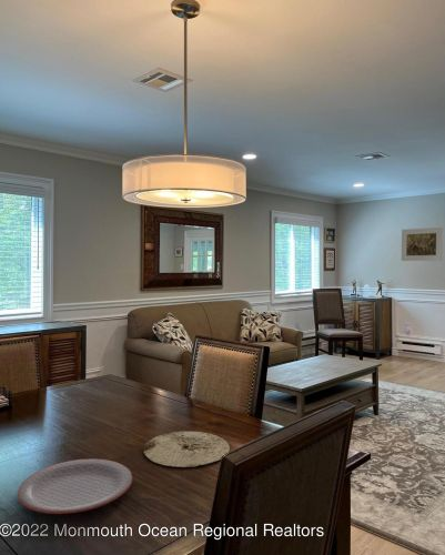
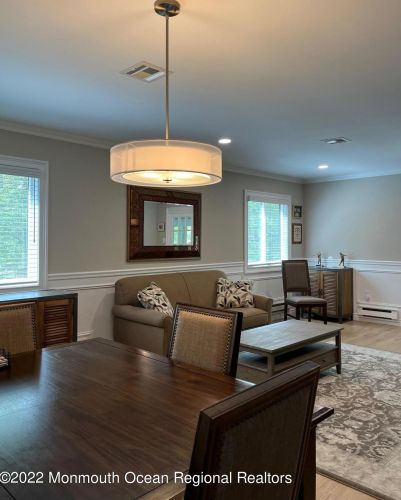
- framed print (421, 244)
- plate (77, 486)
- plate (186, 445)
